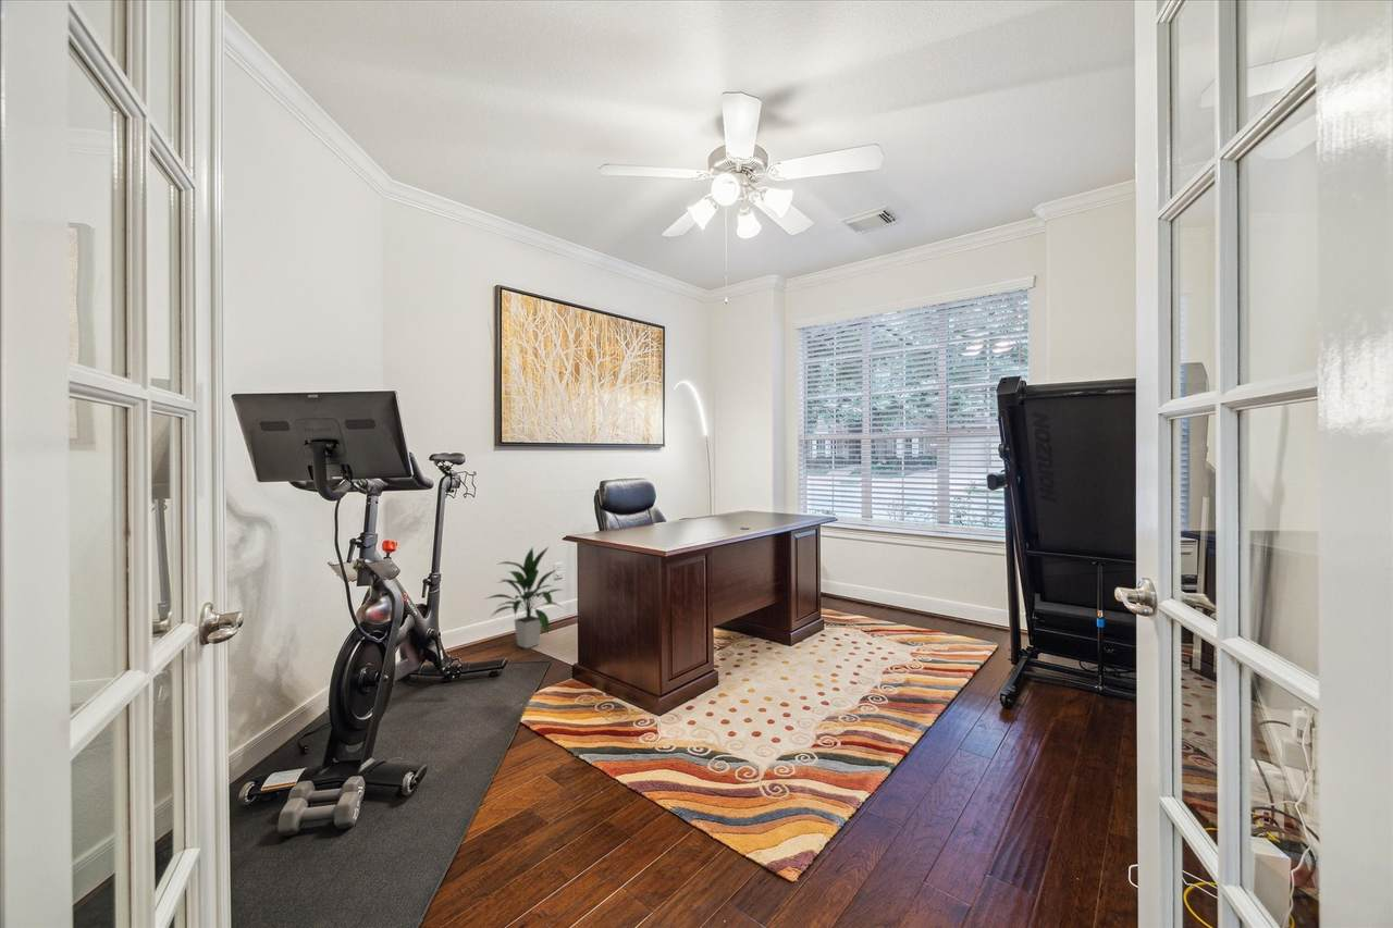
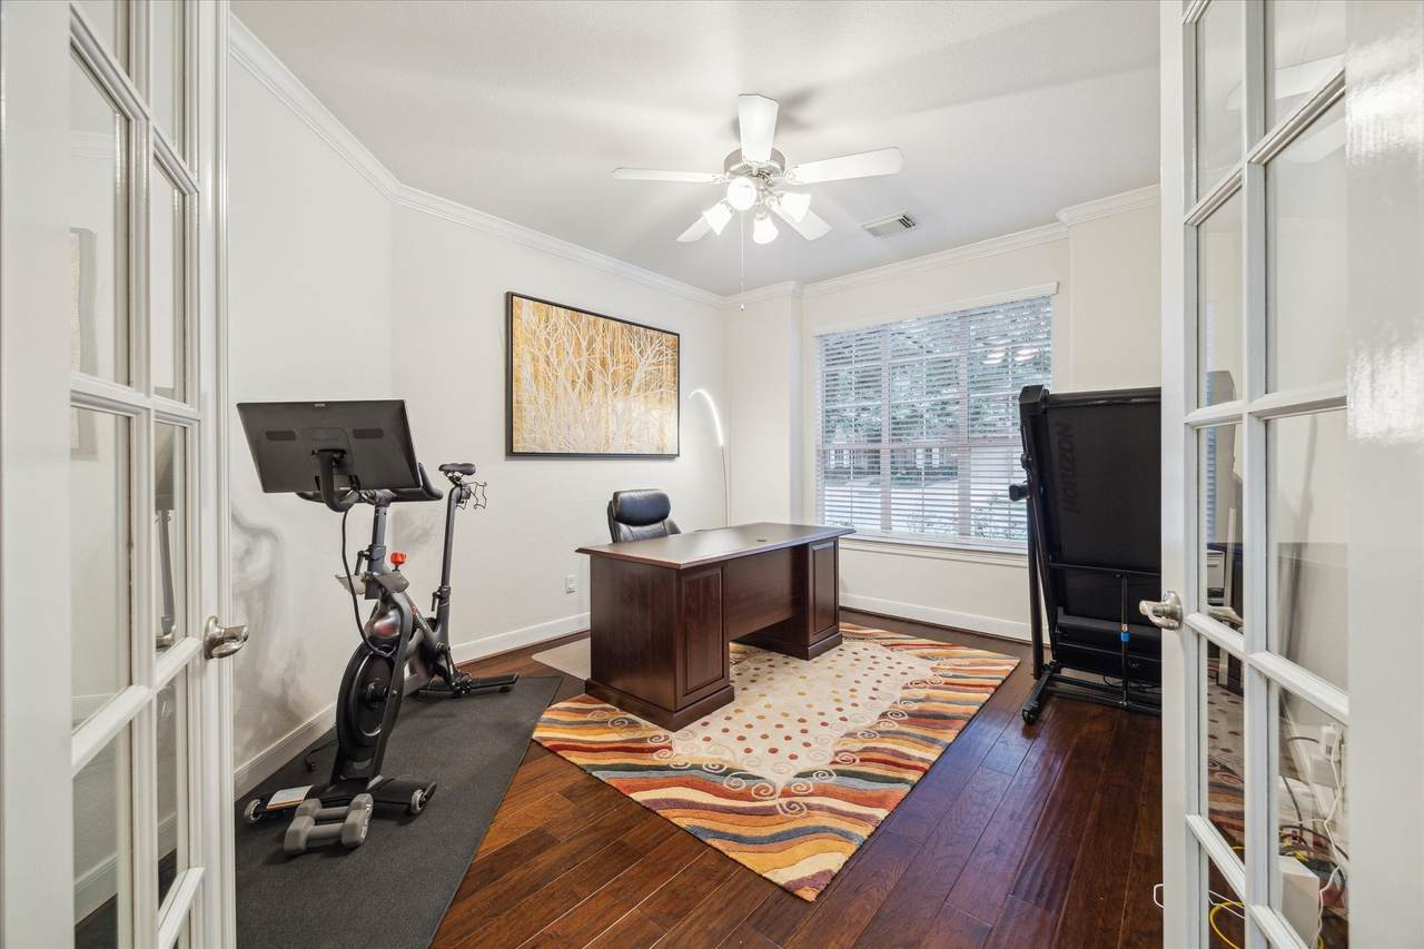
- indoor plant (528, 597)
